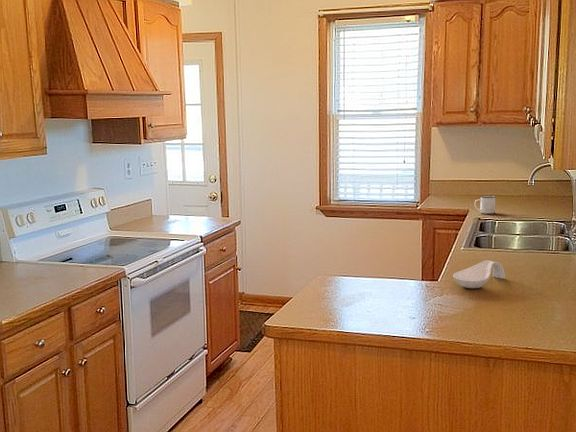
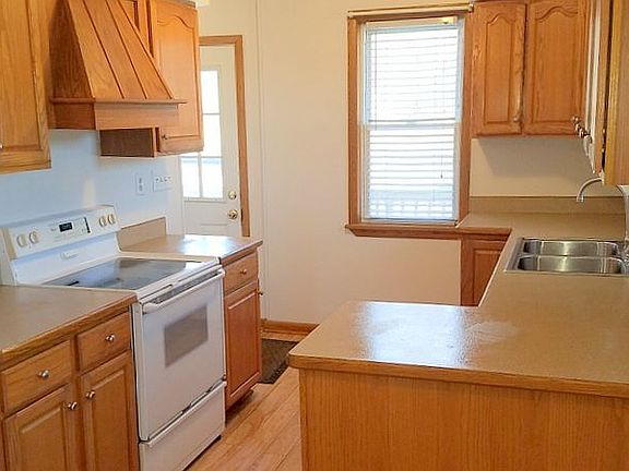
- spoon rest (480, 273)
- mug (484, 204)
